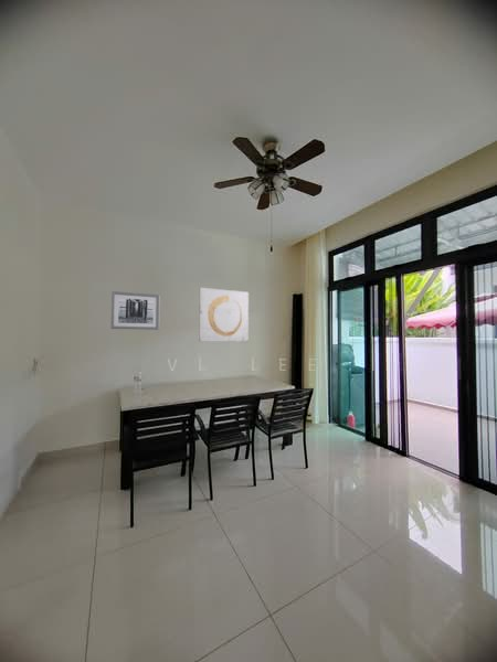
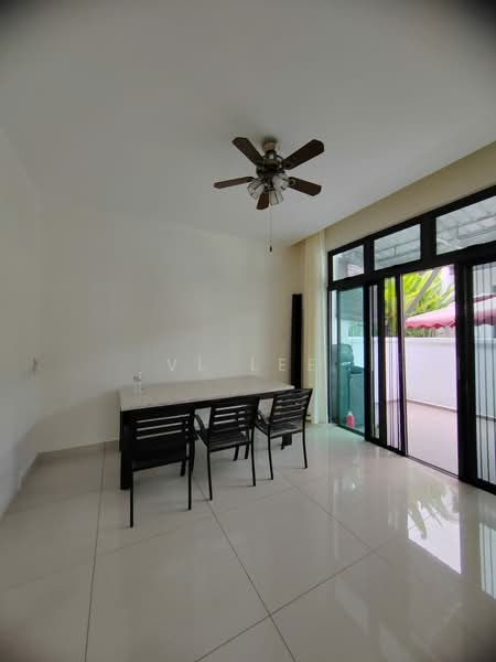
- wall art (136, 311)
- wall art (224, 316)
